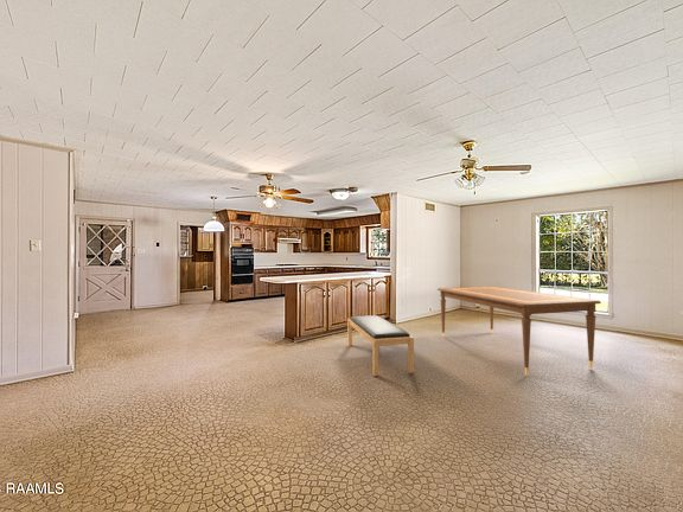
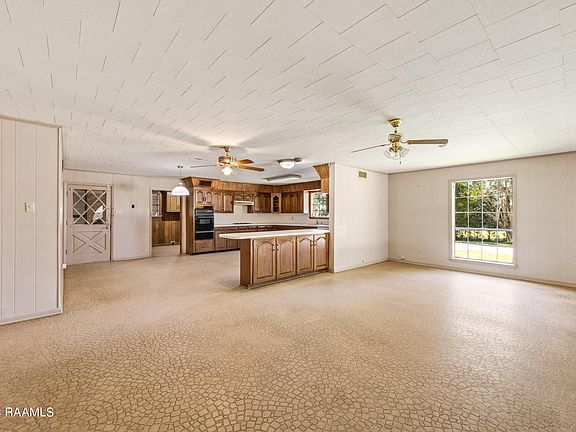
- bench (376, 339)
- dining table (505, 309)
